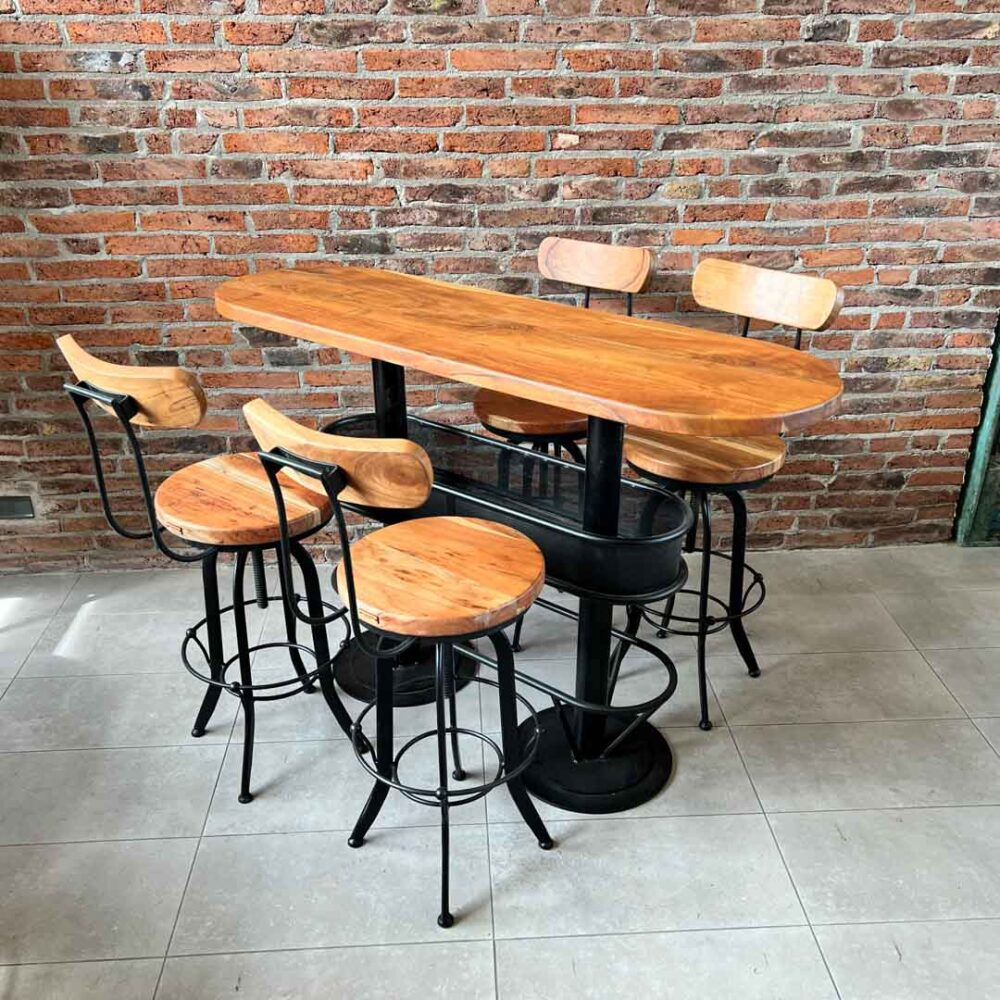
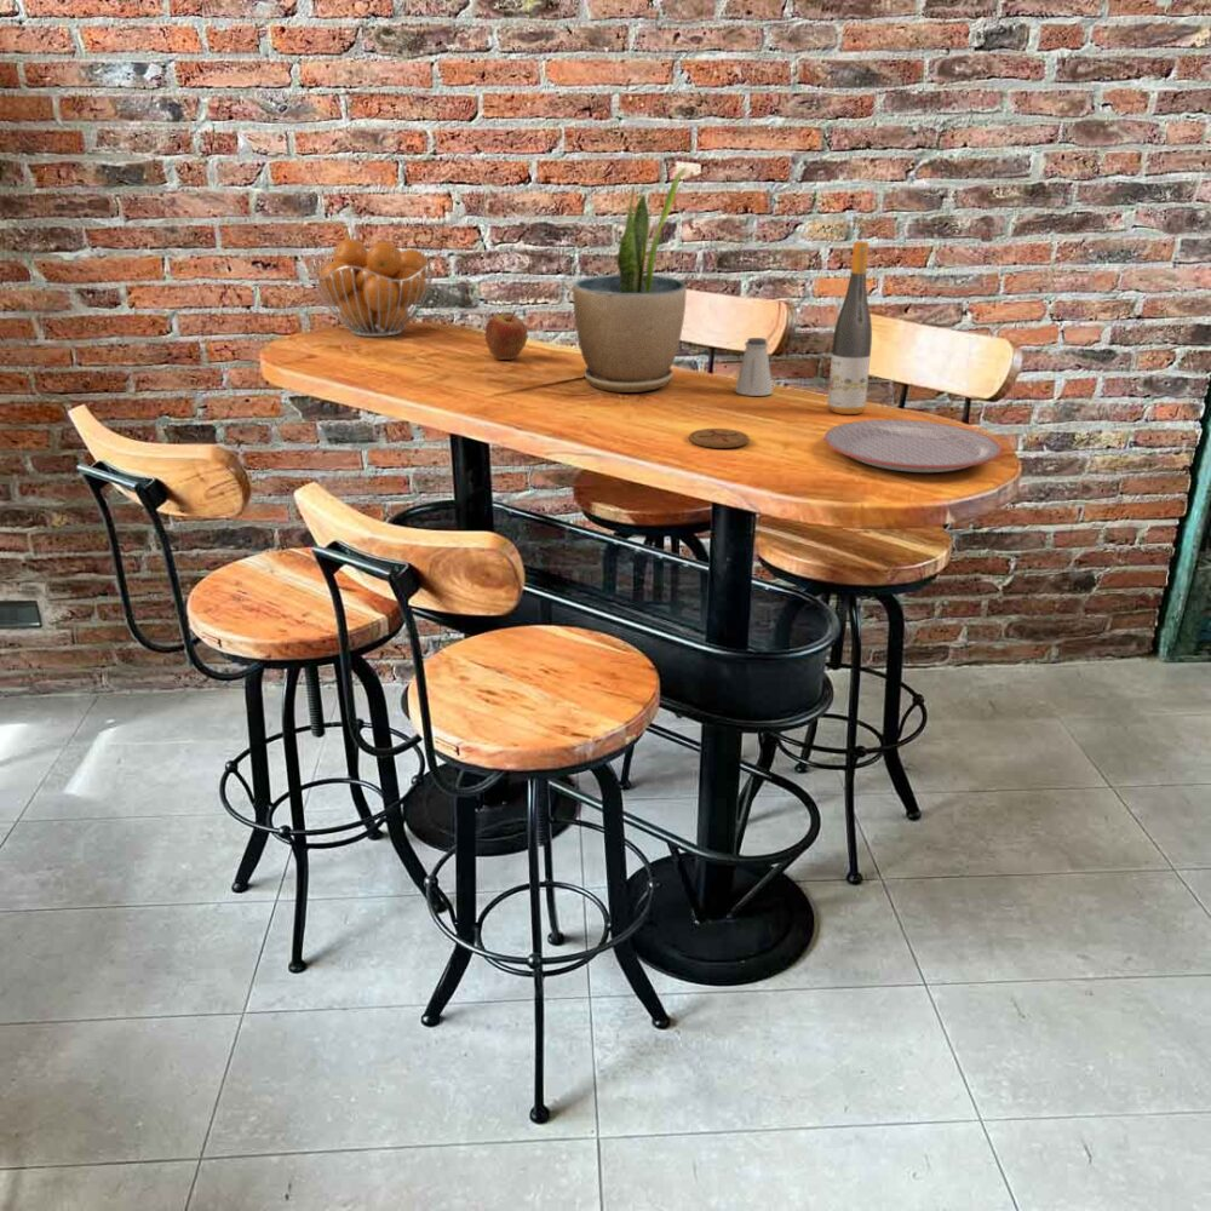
+ saltshaker (754, 365)
+ potted plant (629, 279)
+ wine bottle (853, 327)
+ plate (911, 447)
+ apple (506, 334)
+ coaster (718, 437)
+ fruit basket (374, 286)
